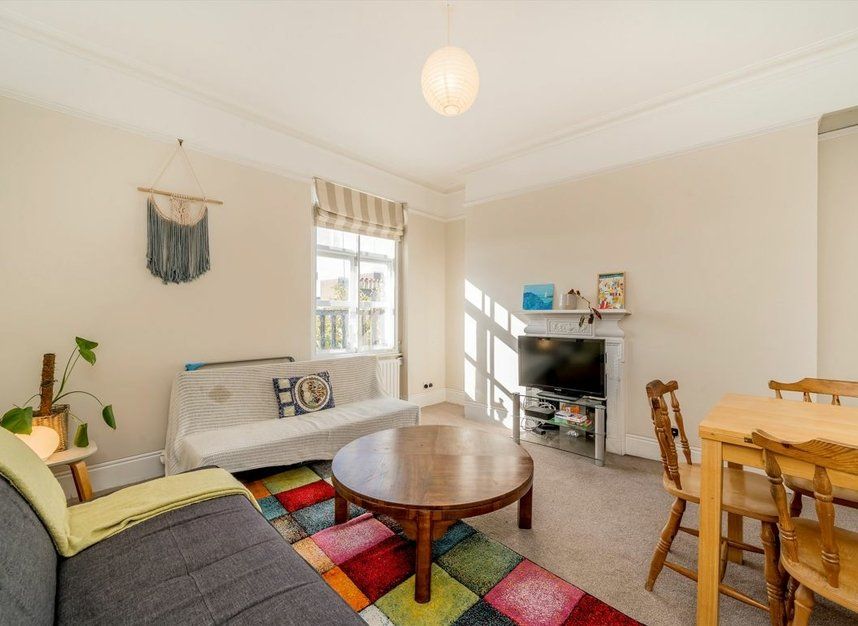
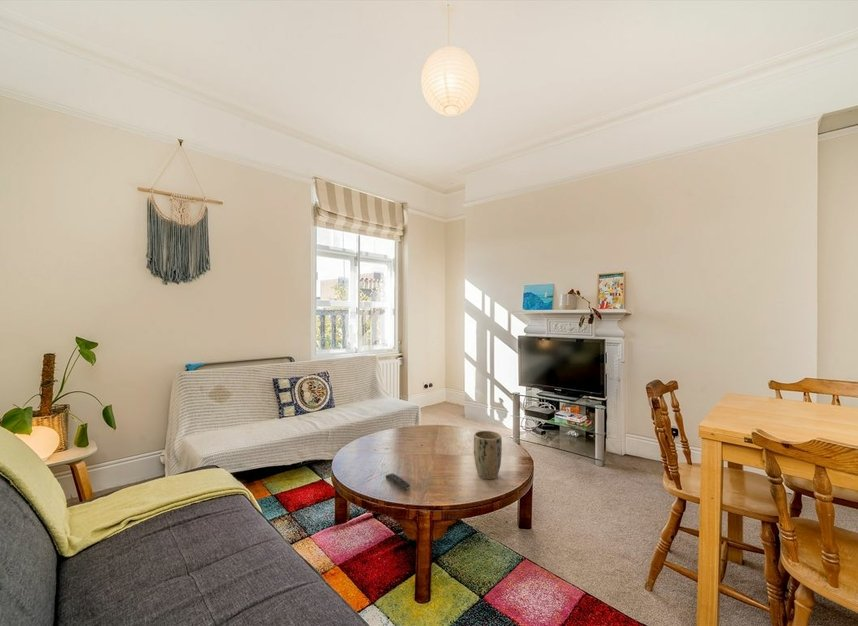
+ plant pot (487, 454)
+ remote control (398, 481)
